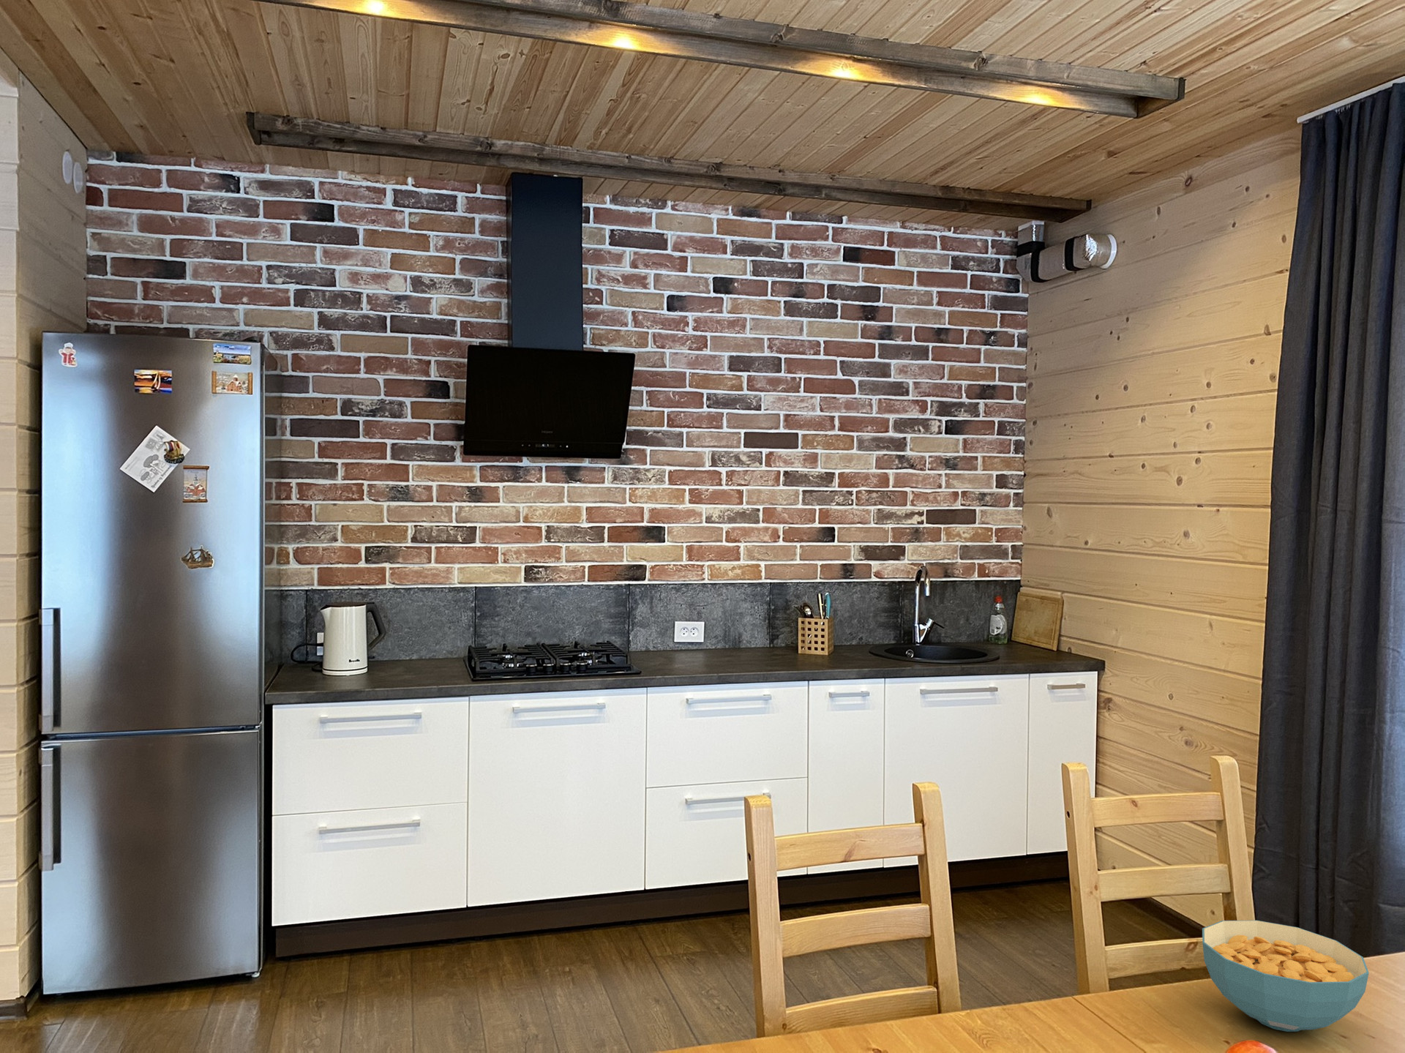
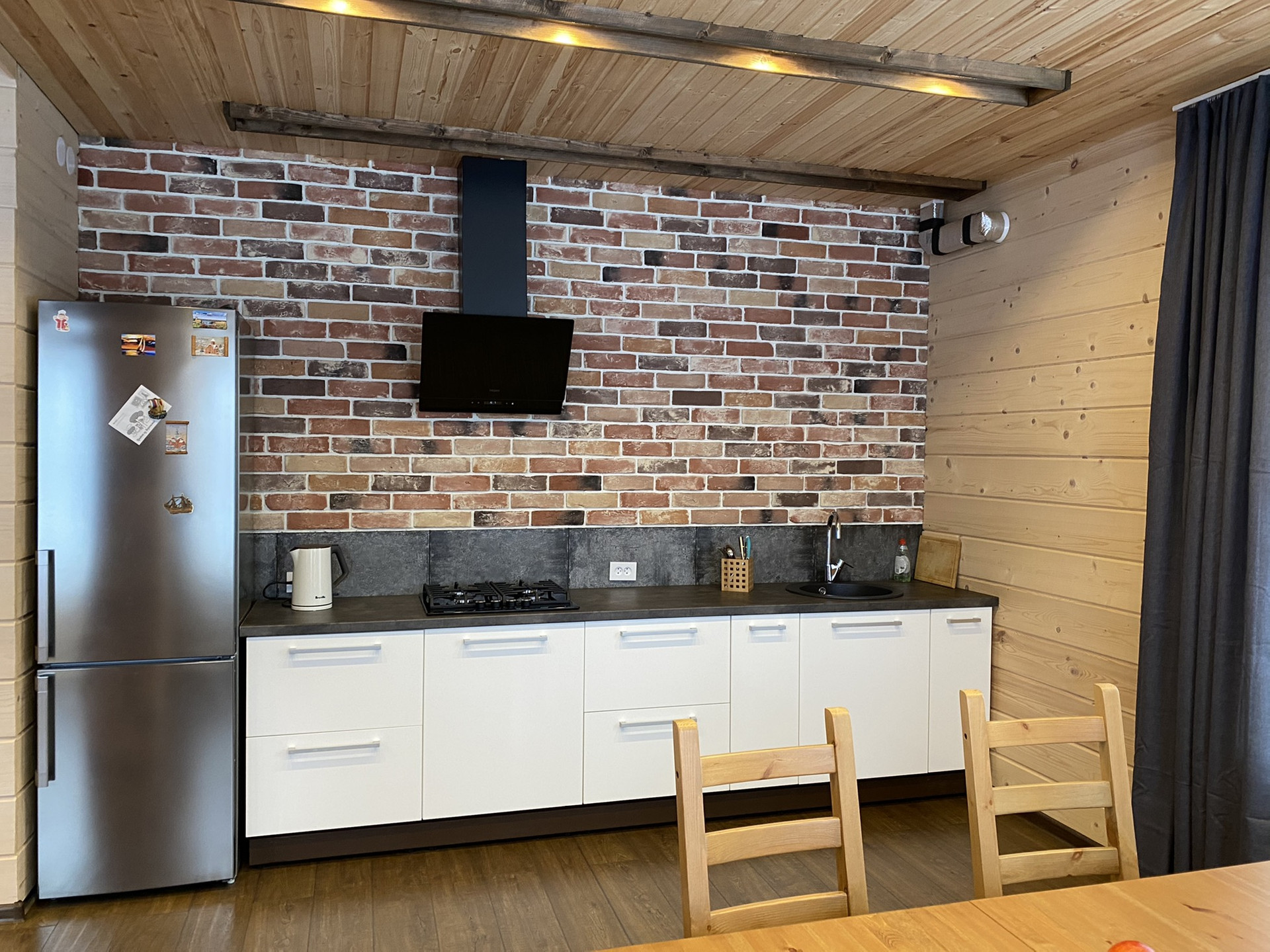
- cereal bowl (1280, 984)
